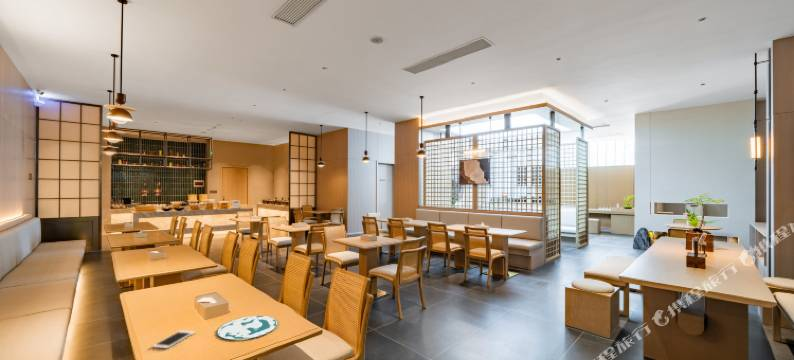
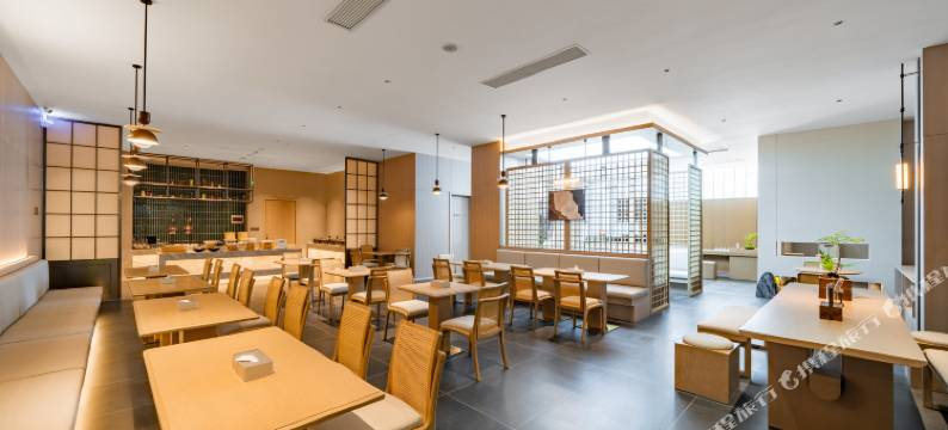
- cell phone (174, 339)
- plate (248, 324)
